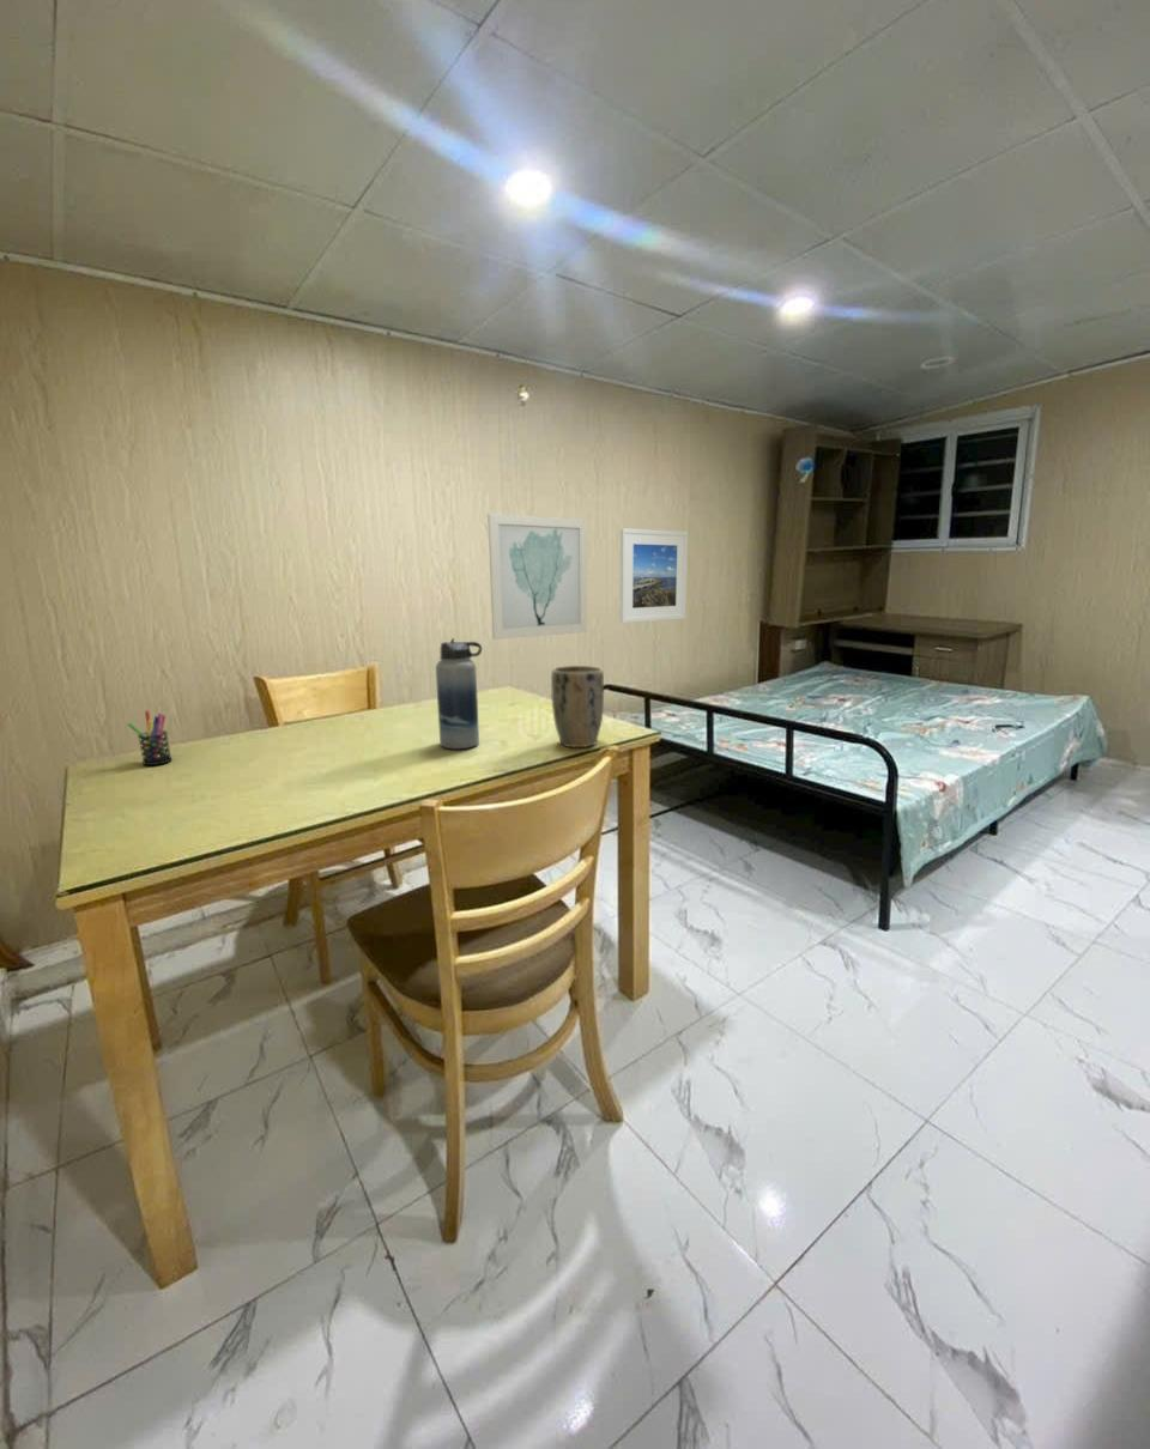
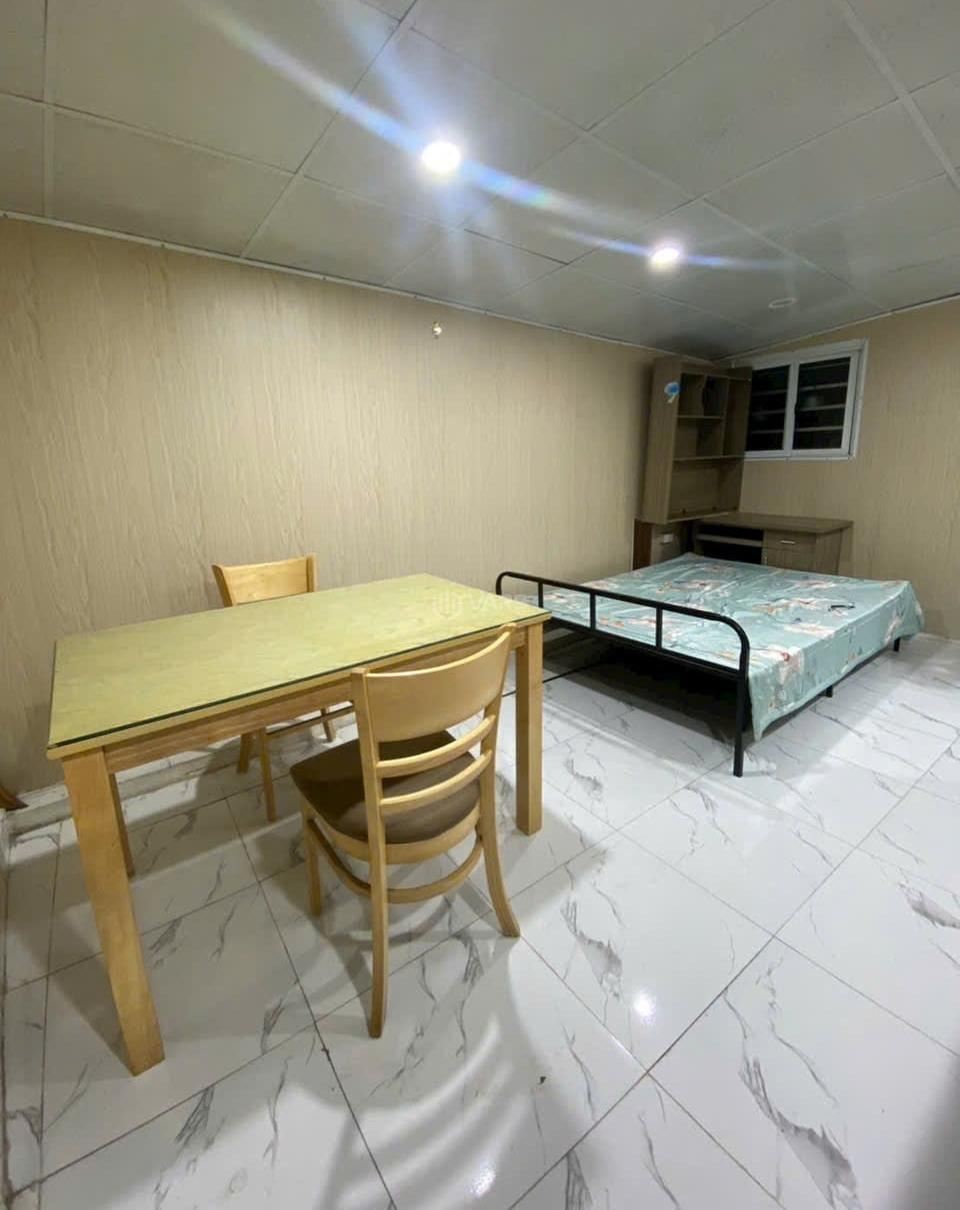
- plant pot (577, 705)
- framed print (654, 576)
- pen holder (149, 738)
- water bottle (460, 692)
- wall art (540, 577)
